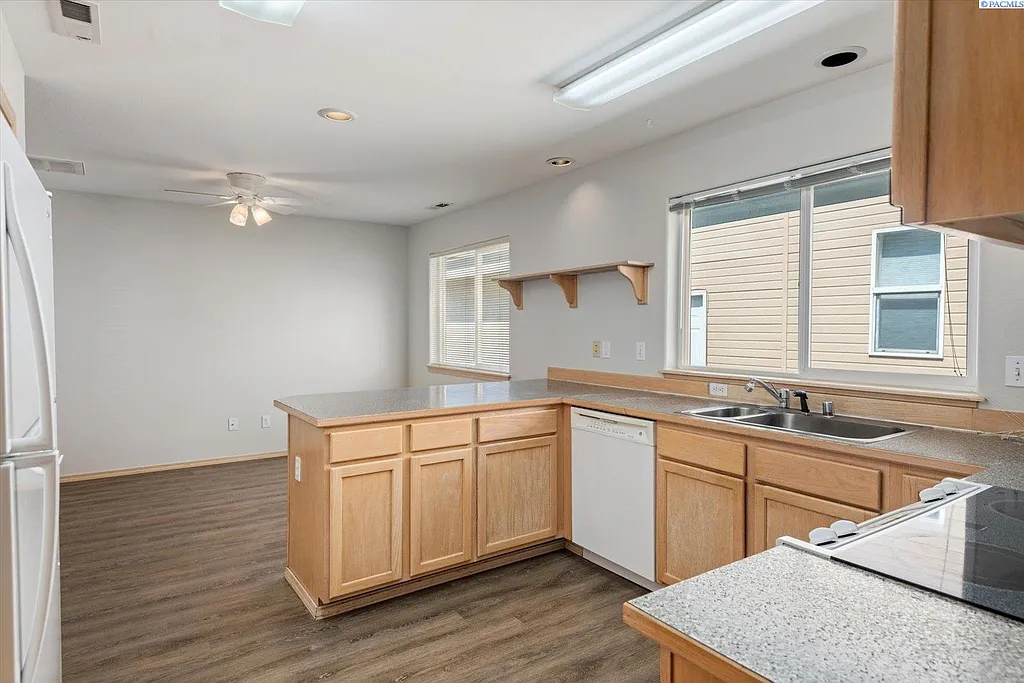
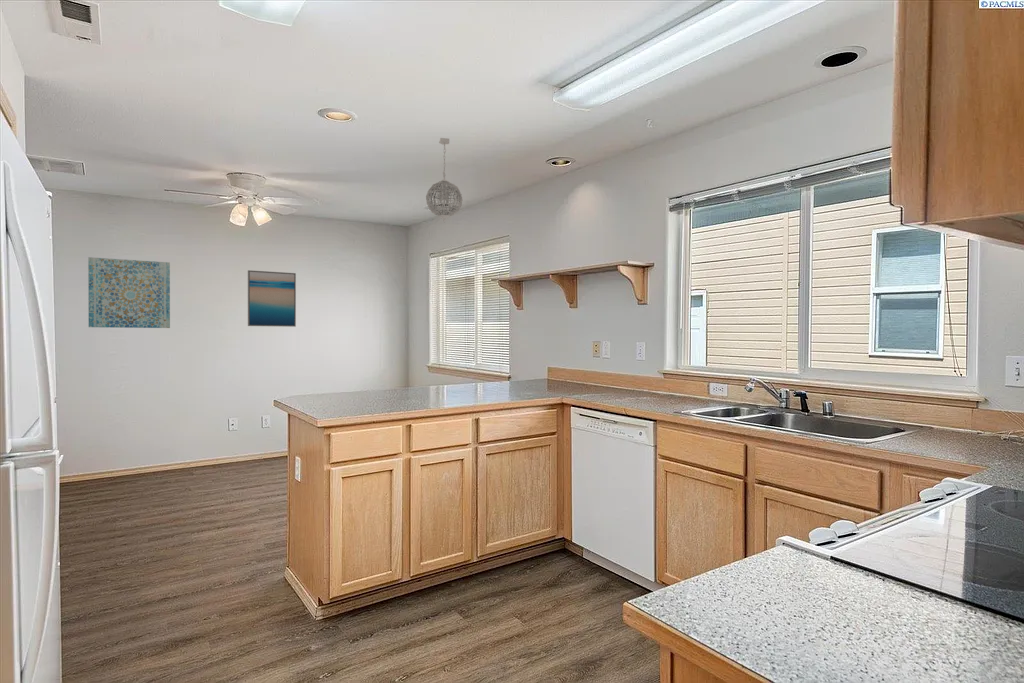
+ pendant light (444, 181)
+ wall art (272, 299)
+ wall art (130, 293)
